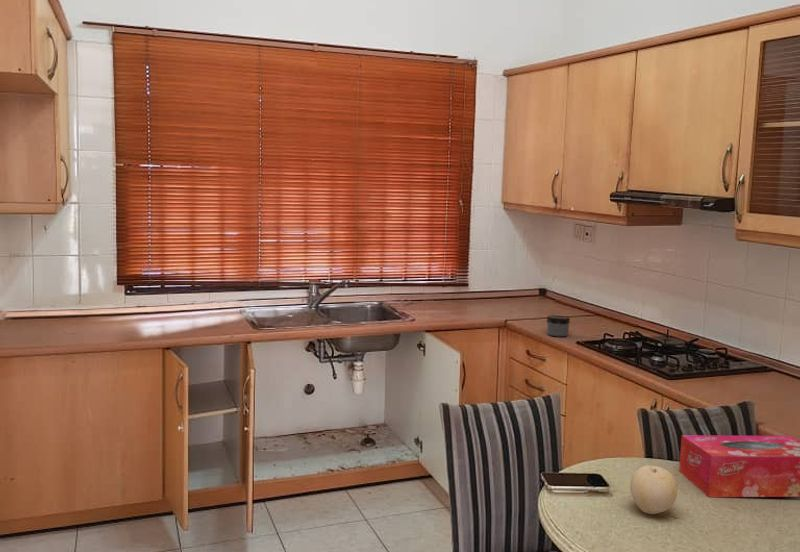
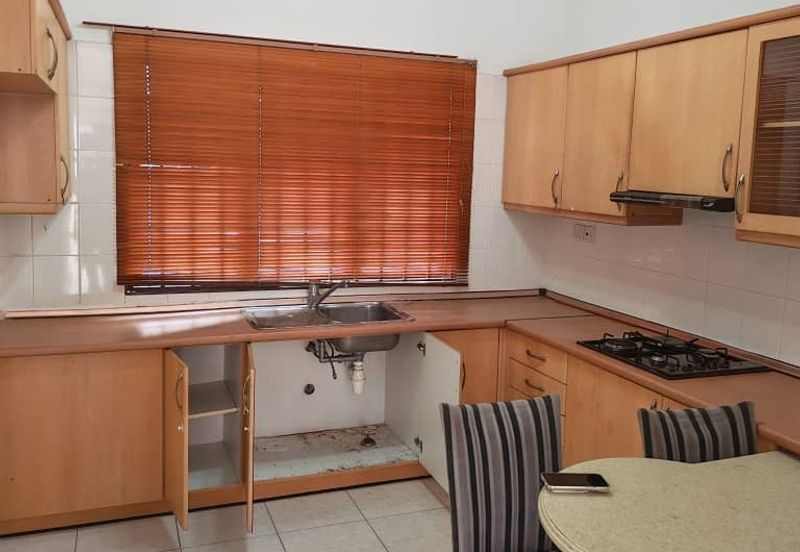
- jar (557, 325)
- tissue box (751, 465)
- fruit (653, 489)
